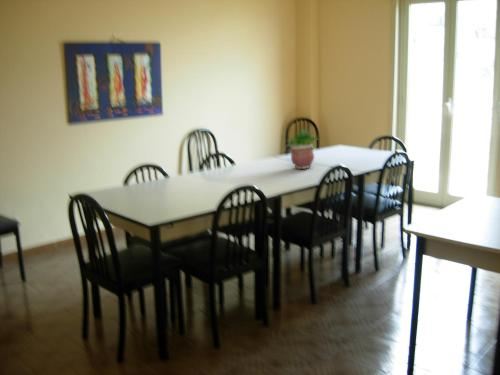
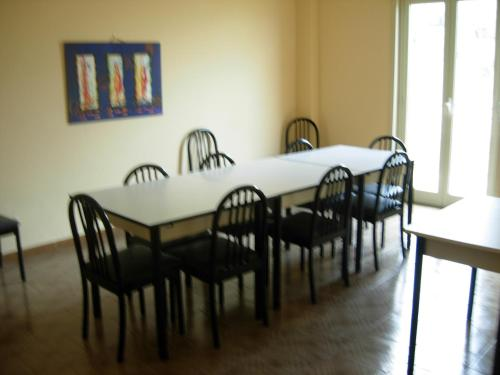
- potted plant (301, 147)
